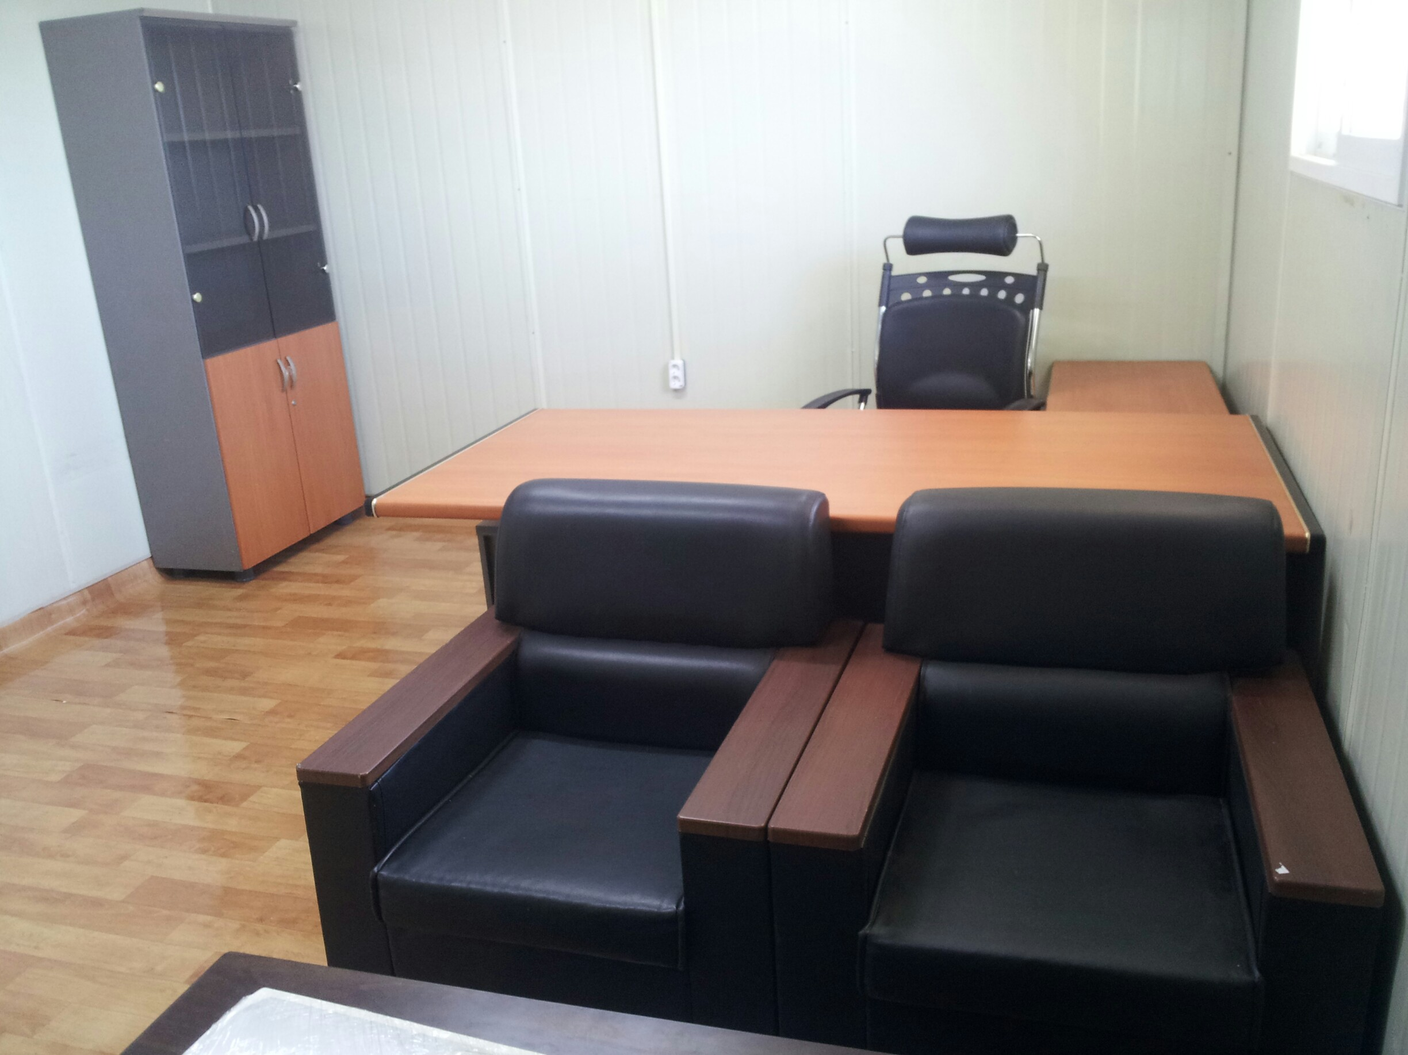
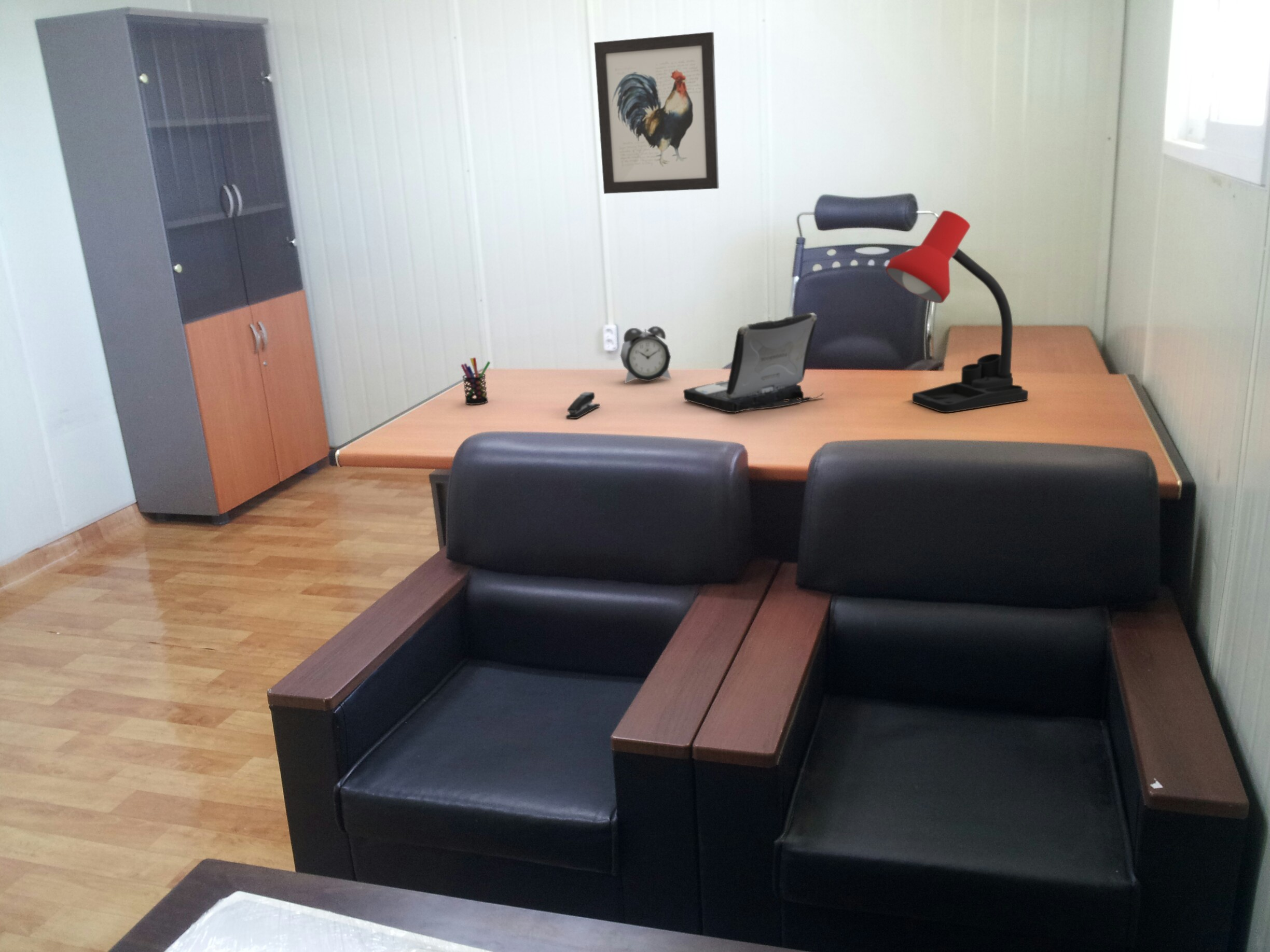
+ pen holder (477, 379)
+ laptop (751, 358)
+ desk lamp (946, 298)
+ alarm clock (644, 354)
+ stapler (582, 403)
+ wall art (657, 116)
